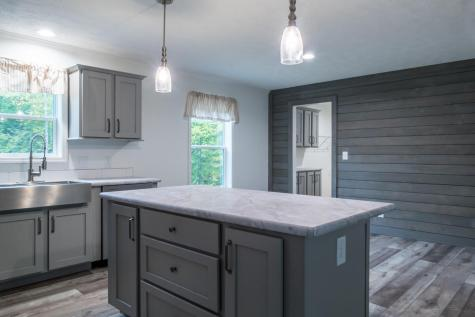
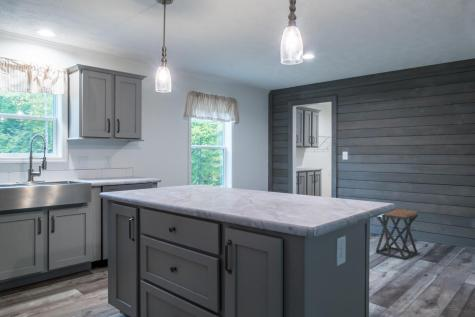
+ stool (397, 231)
